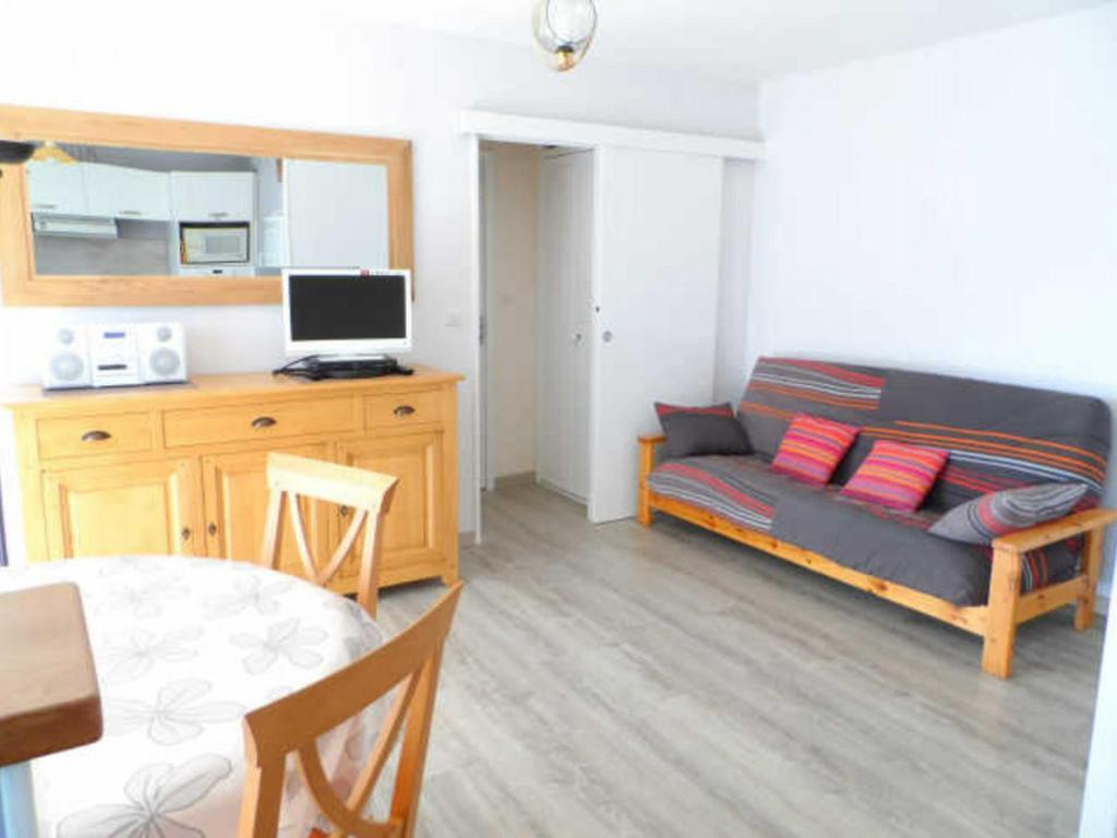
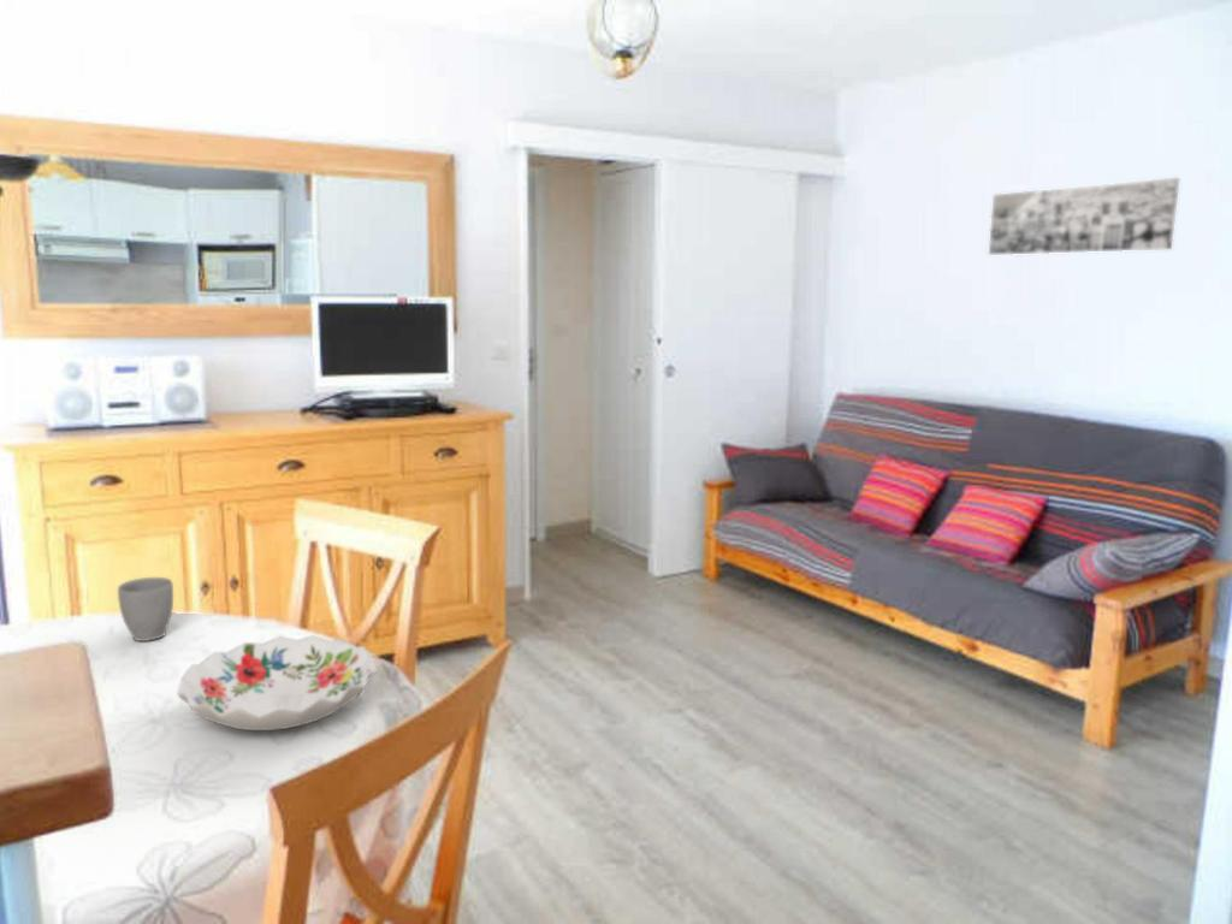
+ wall art (1076, 219)
+ decorative bowl (280, 688)
+ mug (148, 606)
